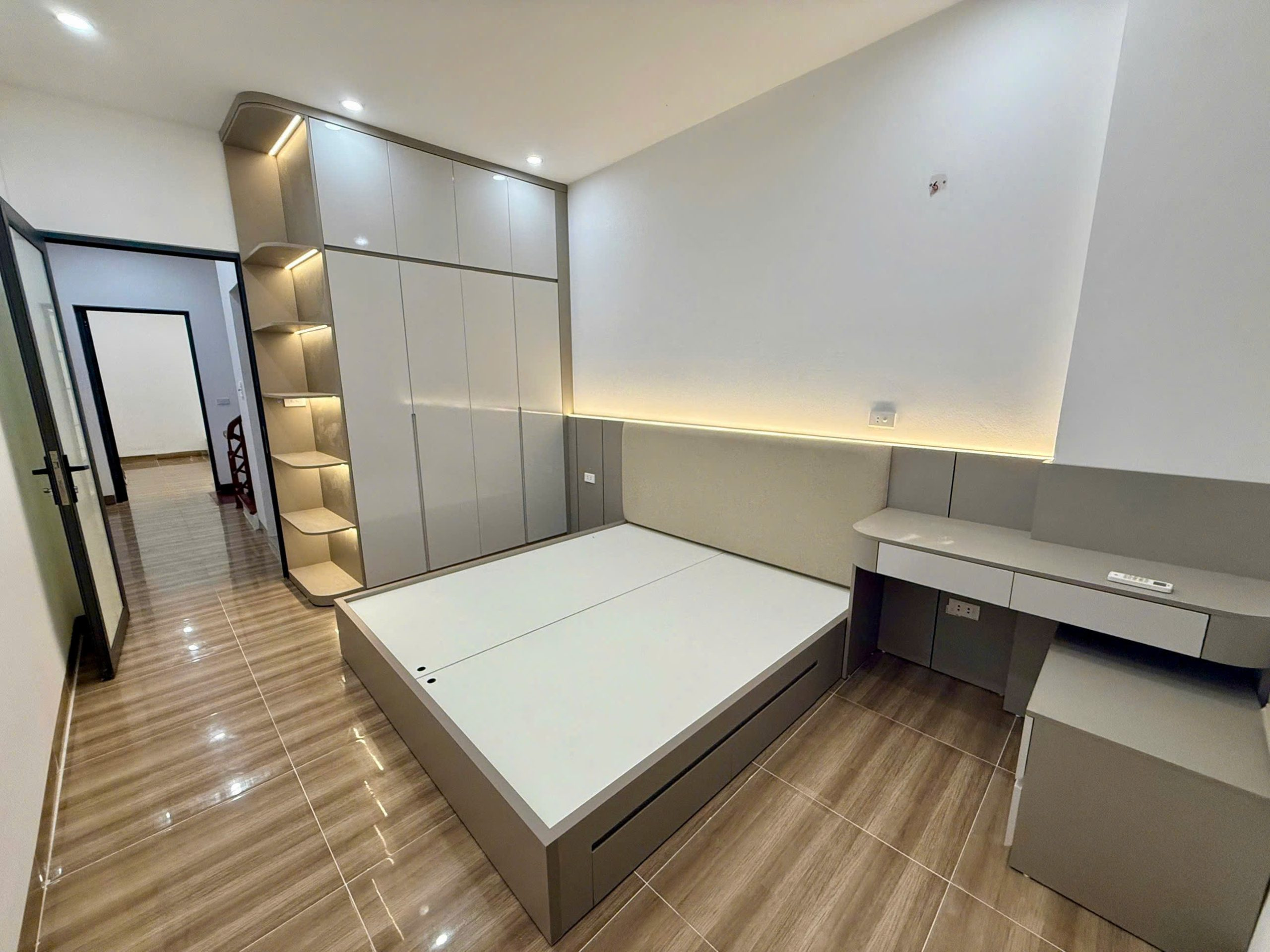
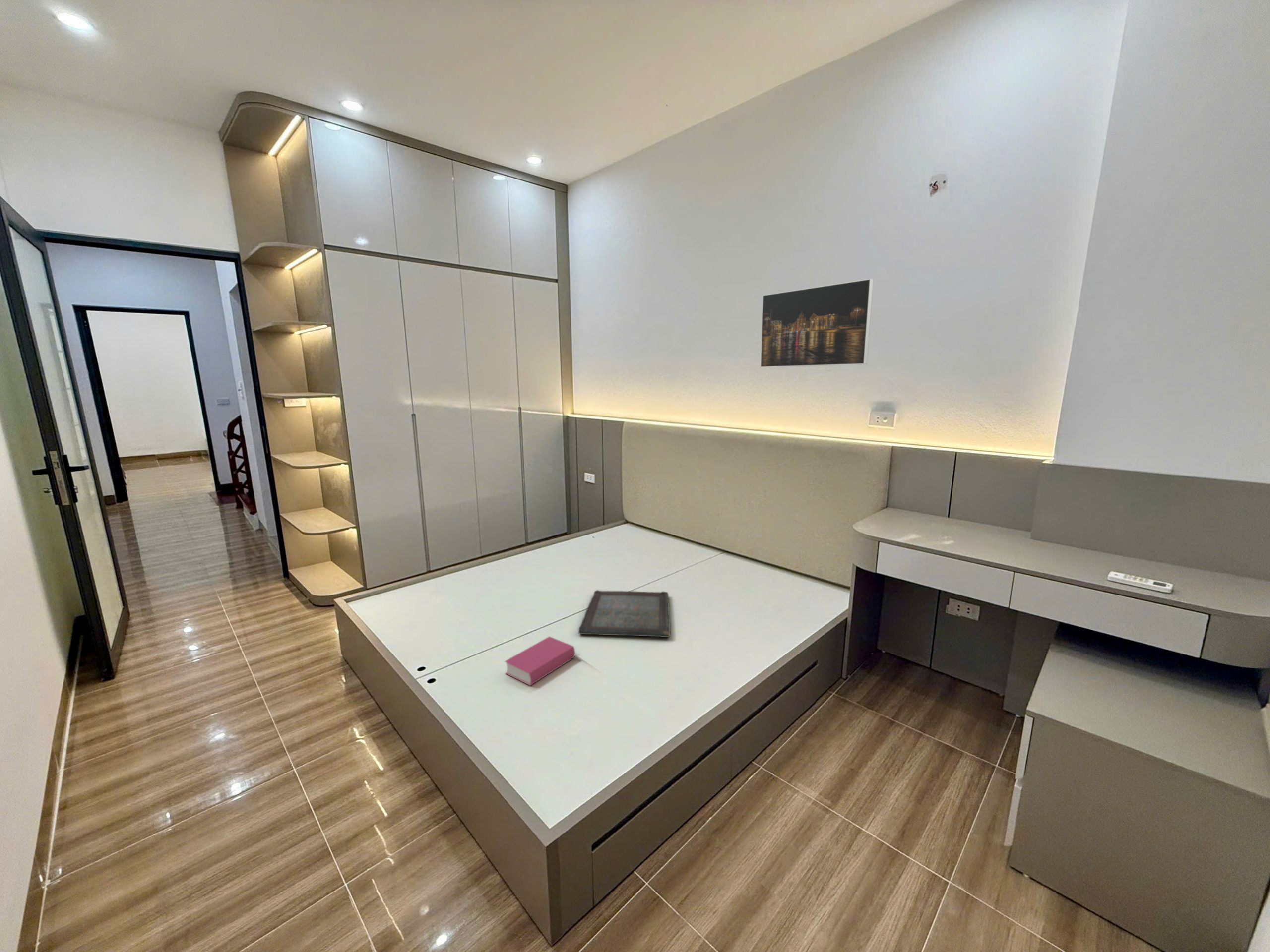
+ serving tray (629, 611)
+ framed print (811, 327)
+ book (541, 659)
